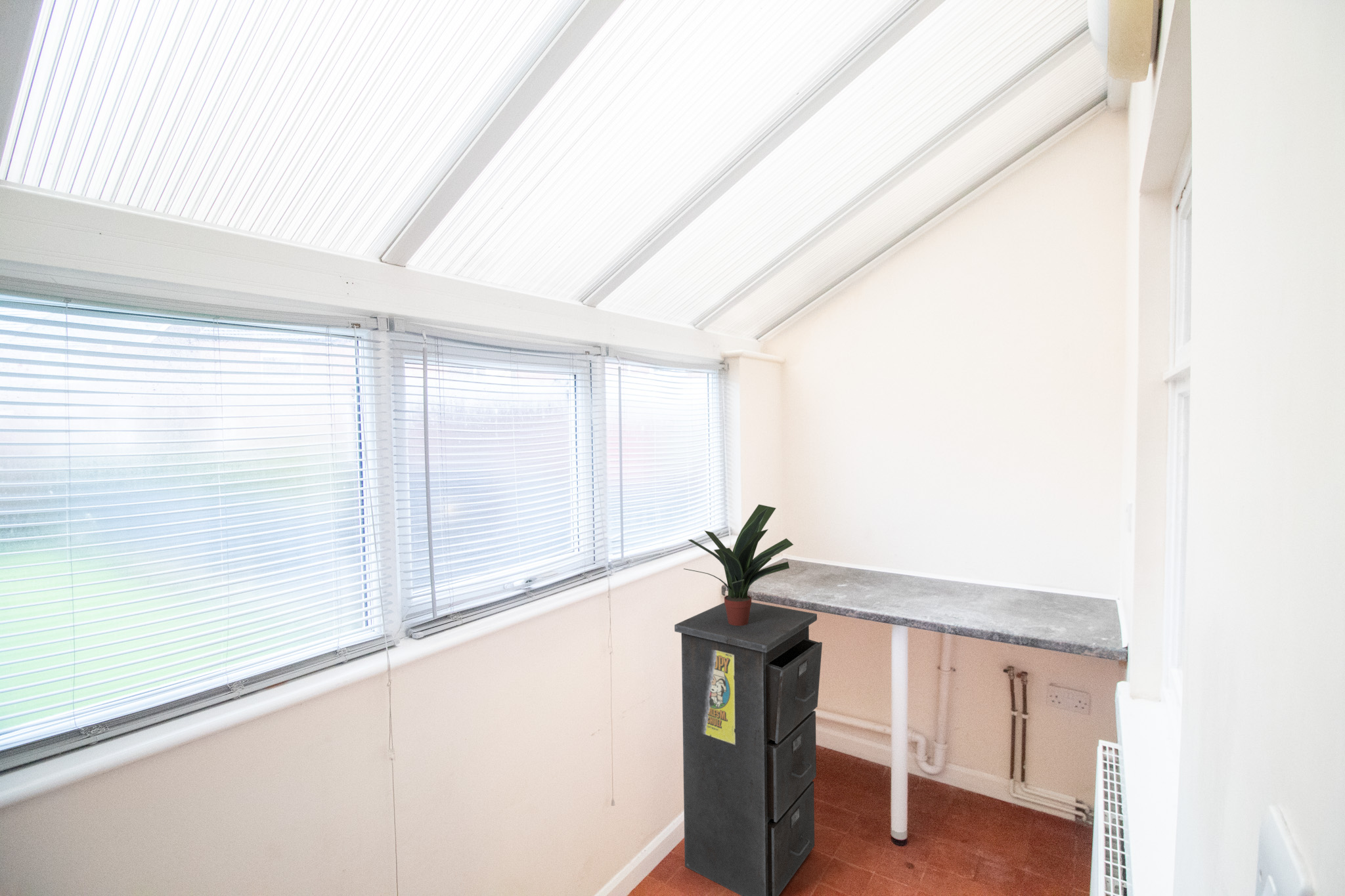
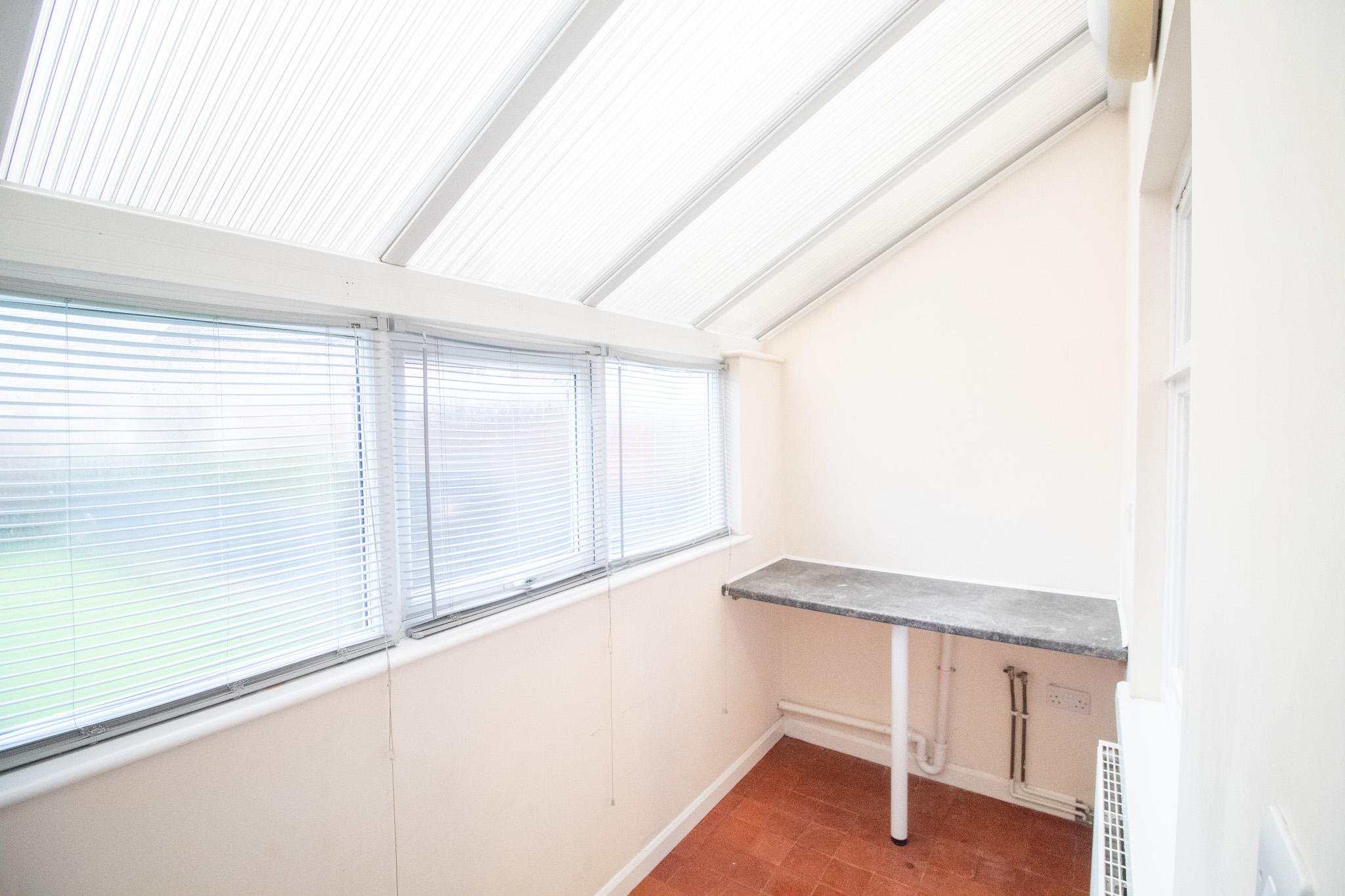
- potted plant (743, 565)
- filing cabinet (756, 740)
